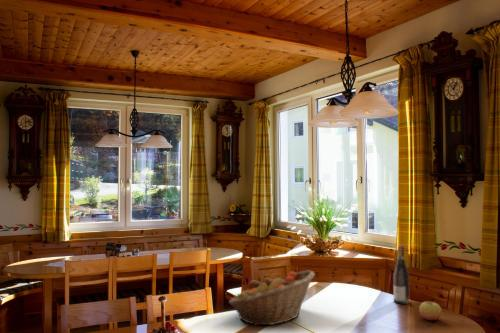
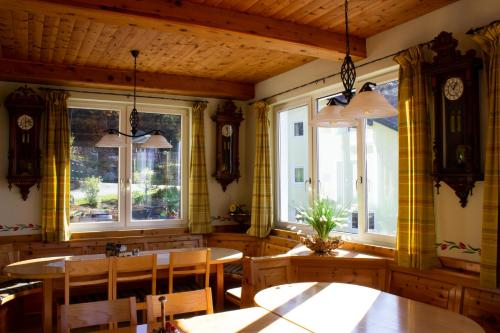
- fruit basket (273, 293)
- wine bottle (401, 273)
- apple (430, 310)
